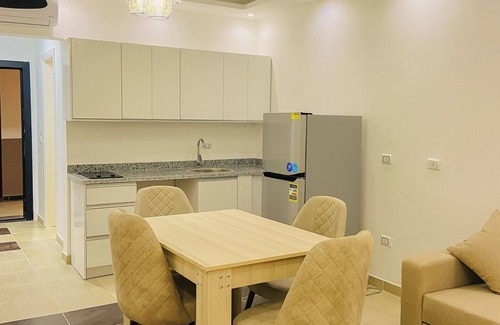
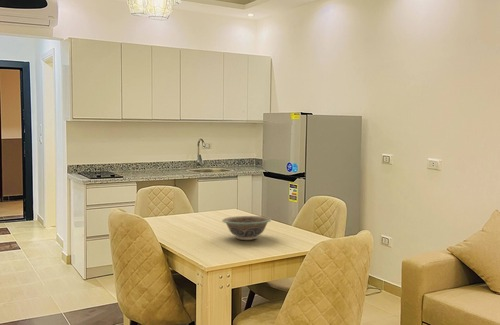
+ decorative bowl (246, 228)
